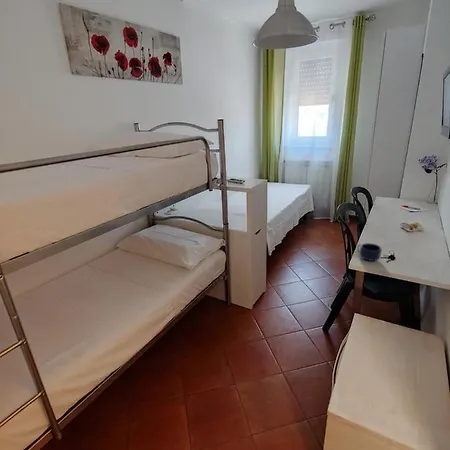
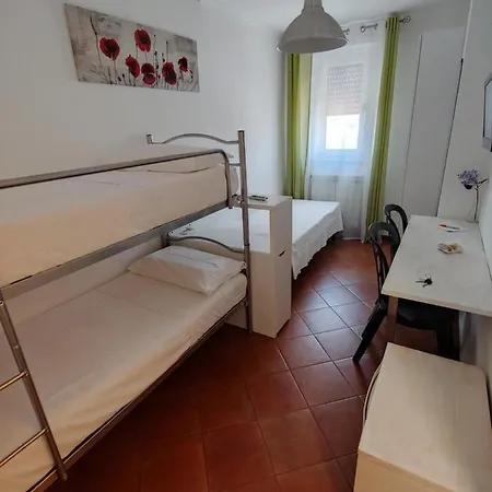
- mug (368, 252)
